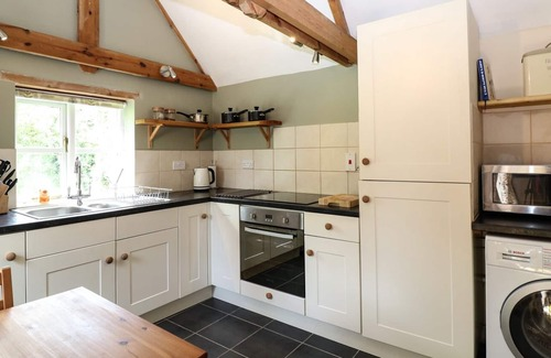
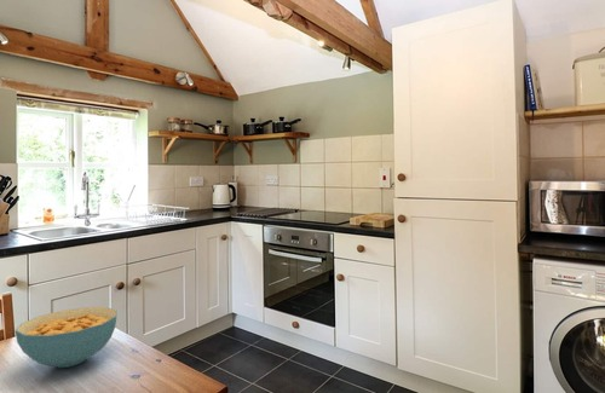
+ cereal bowl (70, 340)
